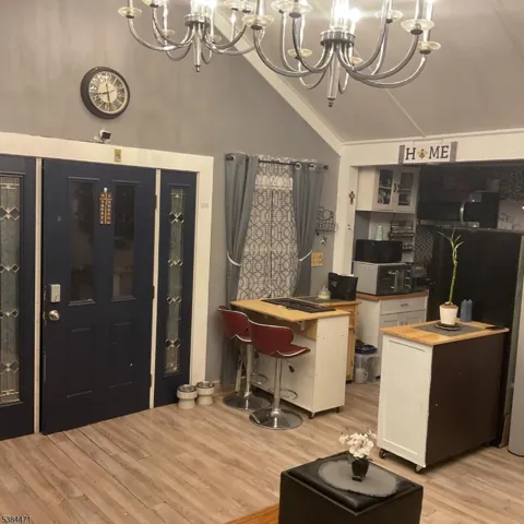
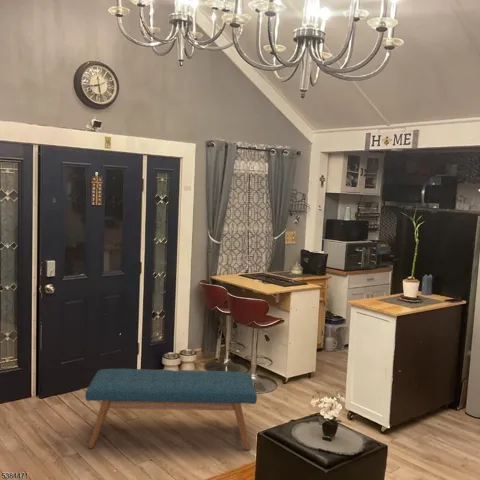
+ bench (172, 406)
